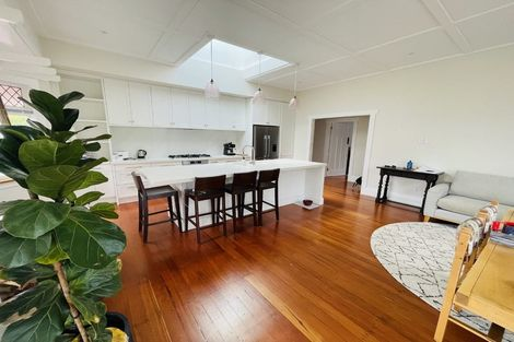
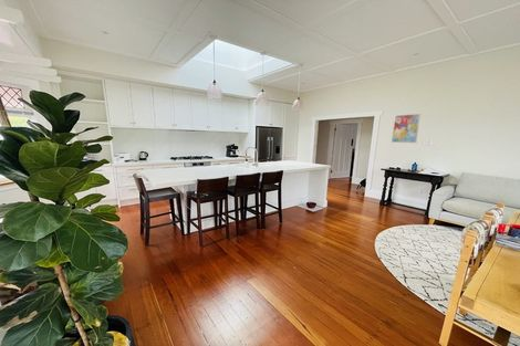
+ wall art (405, 128)
